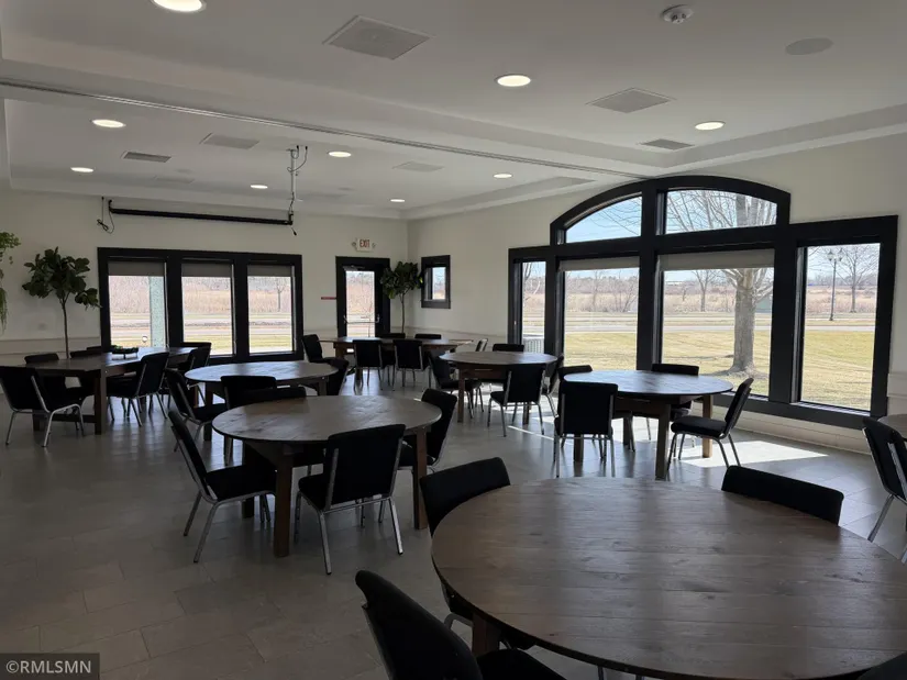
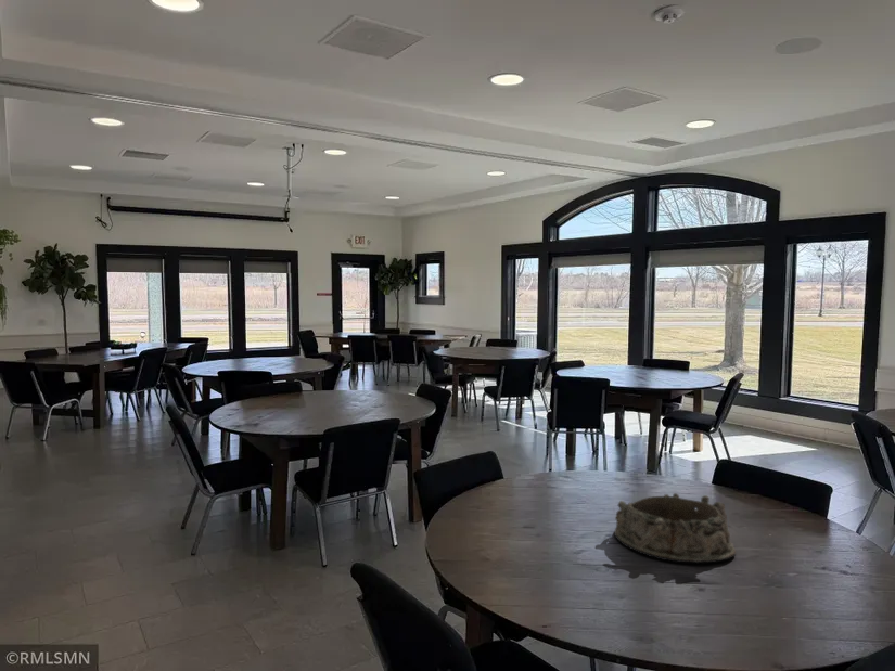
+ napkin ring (675, 524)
